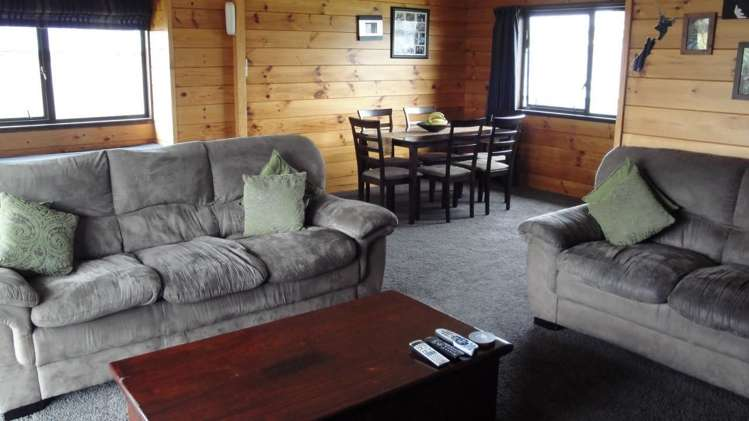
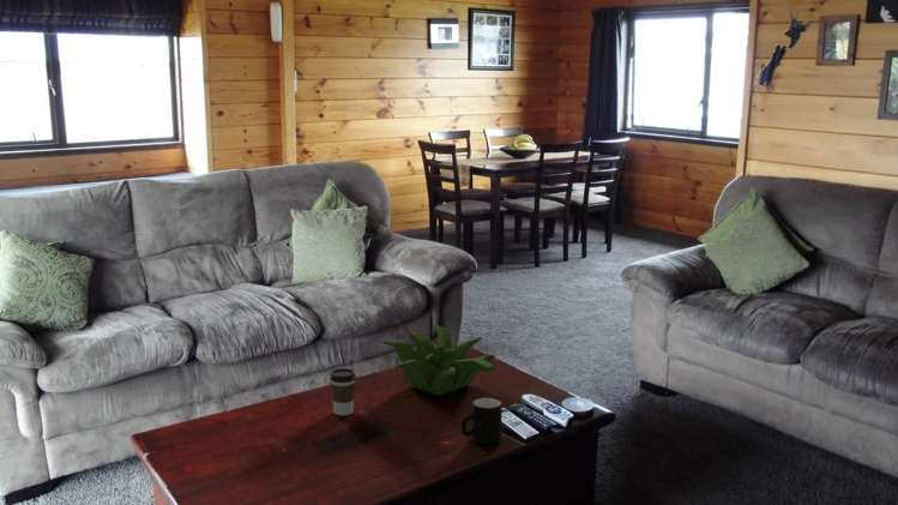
+ plant (448, 366)
+ mug (480, 422)
+ coffee cup (343, 391)
